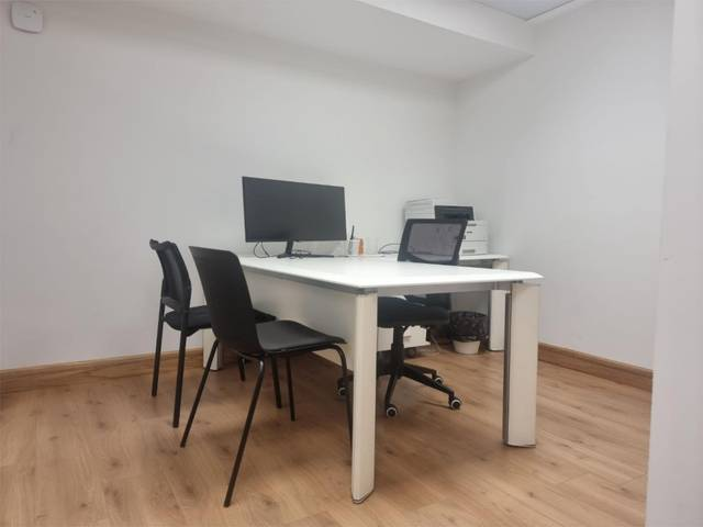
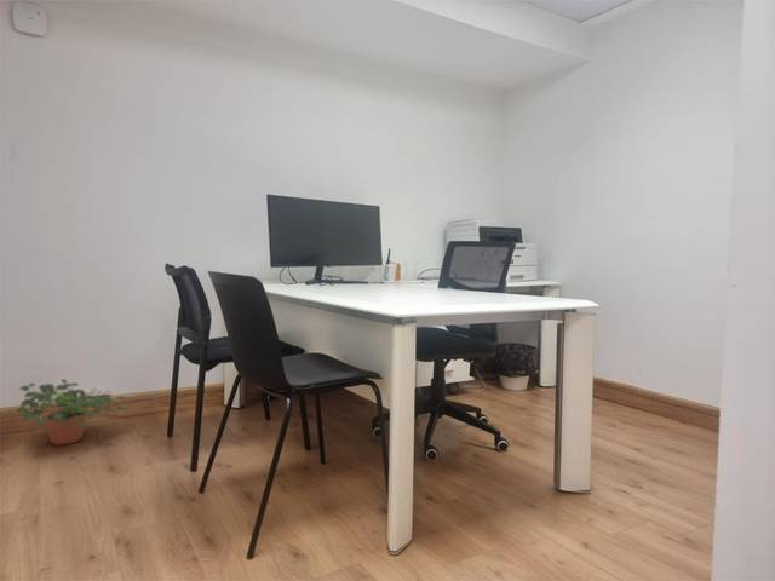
+ potted plant (74, 412)
